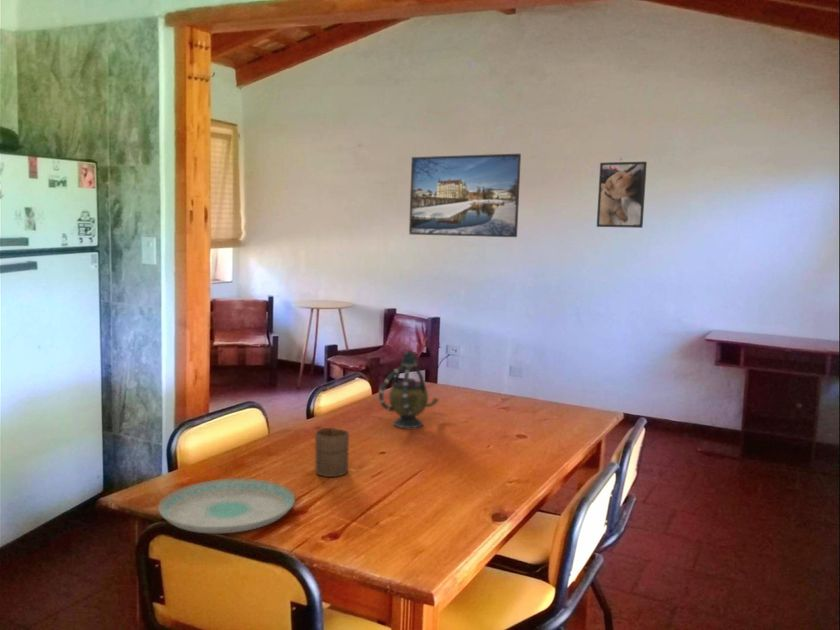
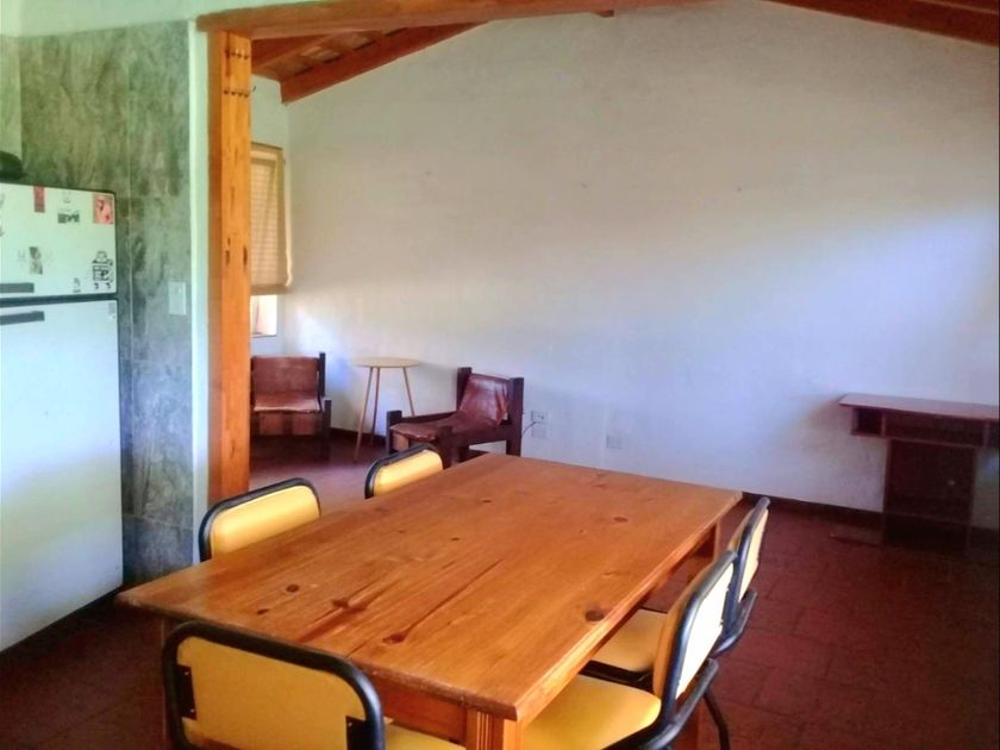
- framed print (462, 195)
- cup (331, 451)
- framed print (621, 194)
- teapot (415, 385)
- plate (228, 505)
